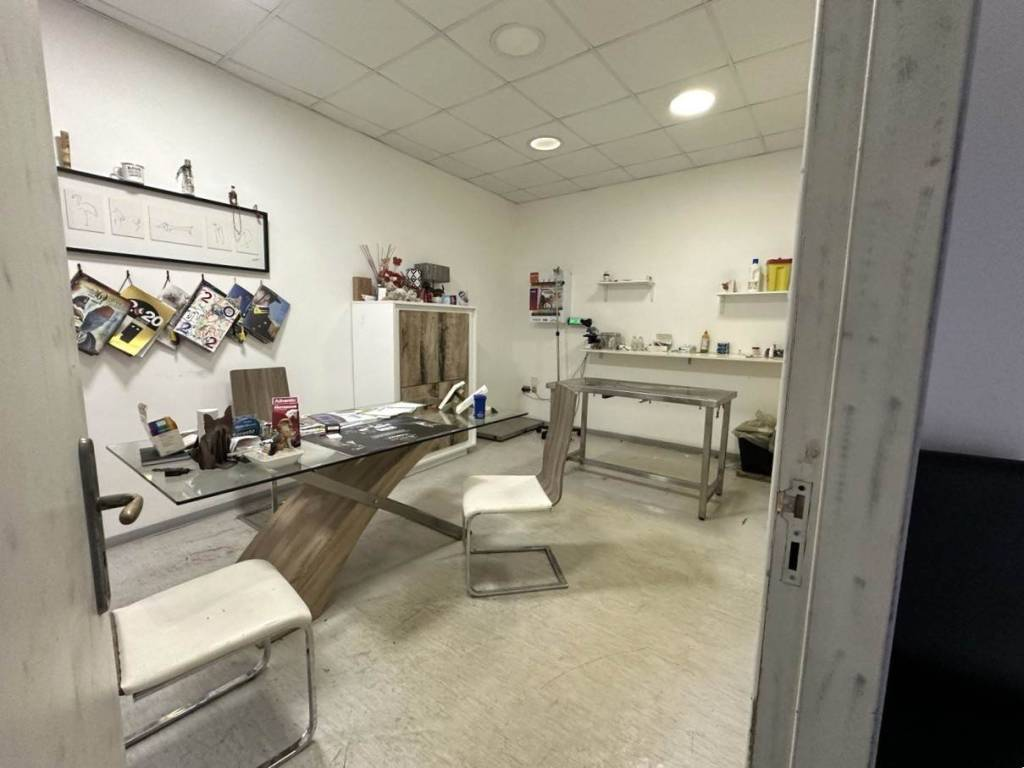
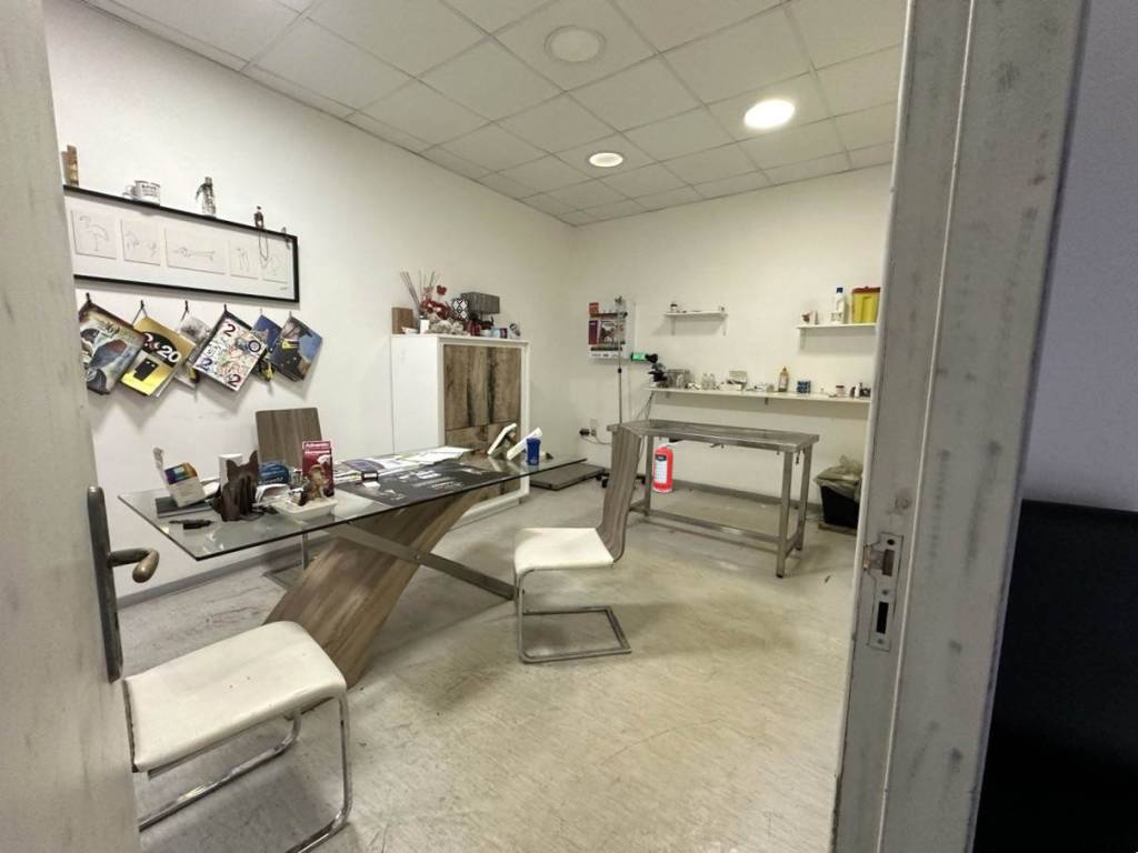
+ fire extinguisher (666, 465)
